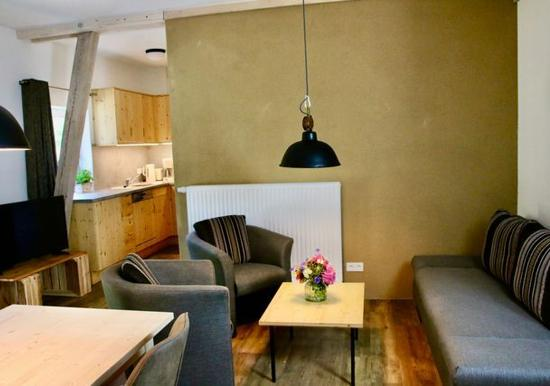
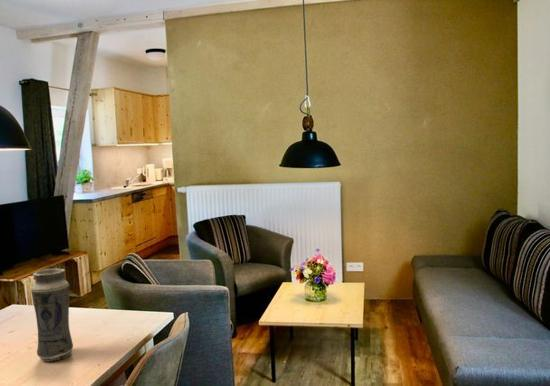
+ vase (52, 313)
